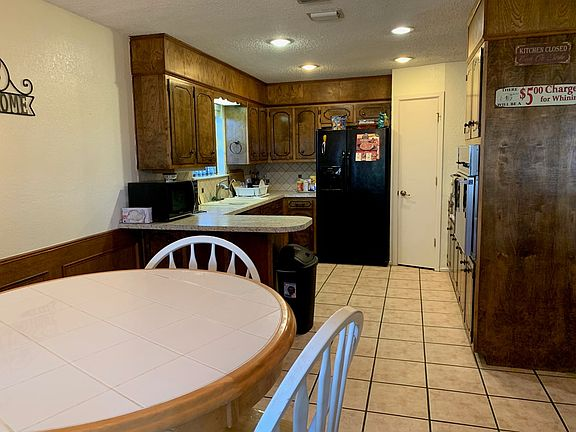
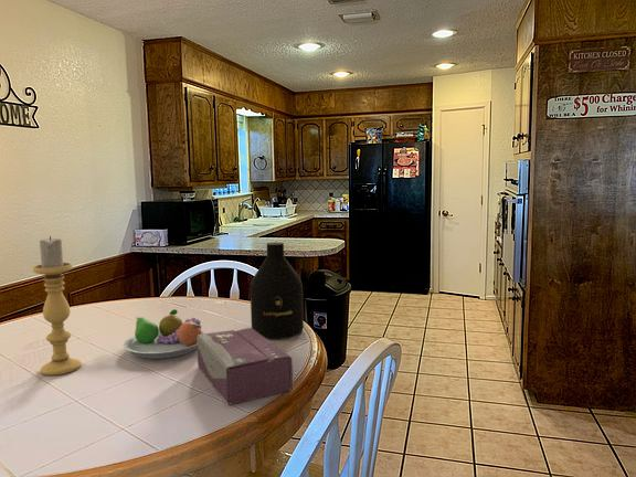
+ tissue box (241, 360)
+ bottle (276, 287)
+ candle holder (55, 303)
+ fruit bowl (163, 331)
